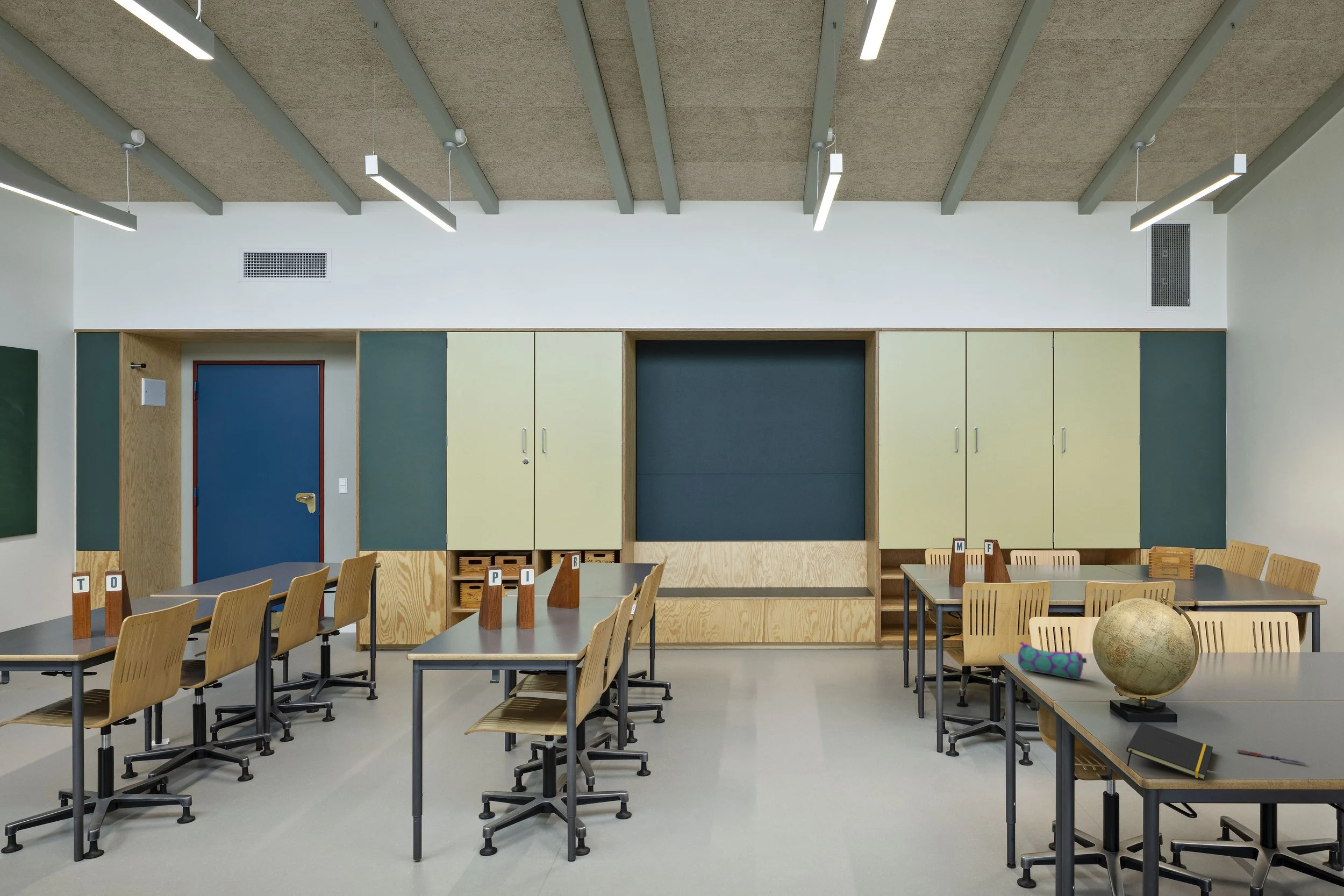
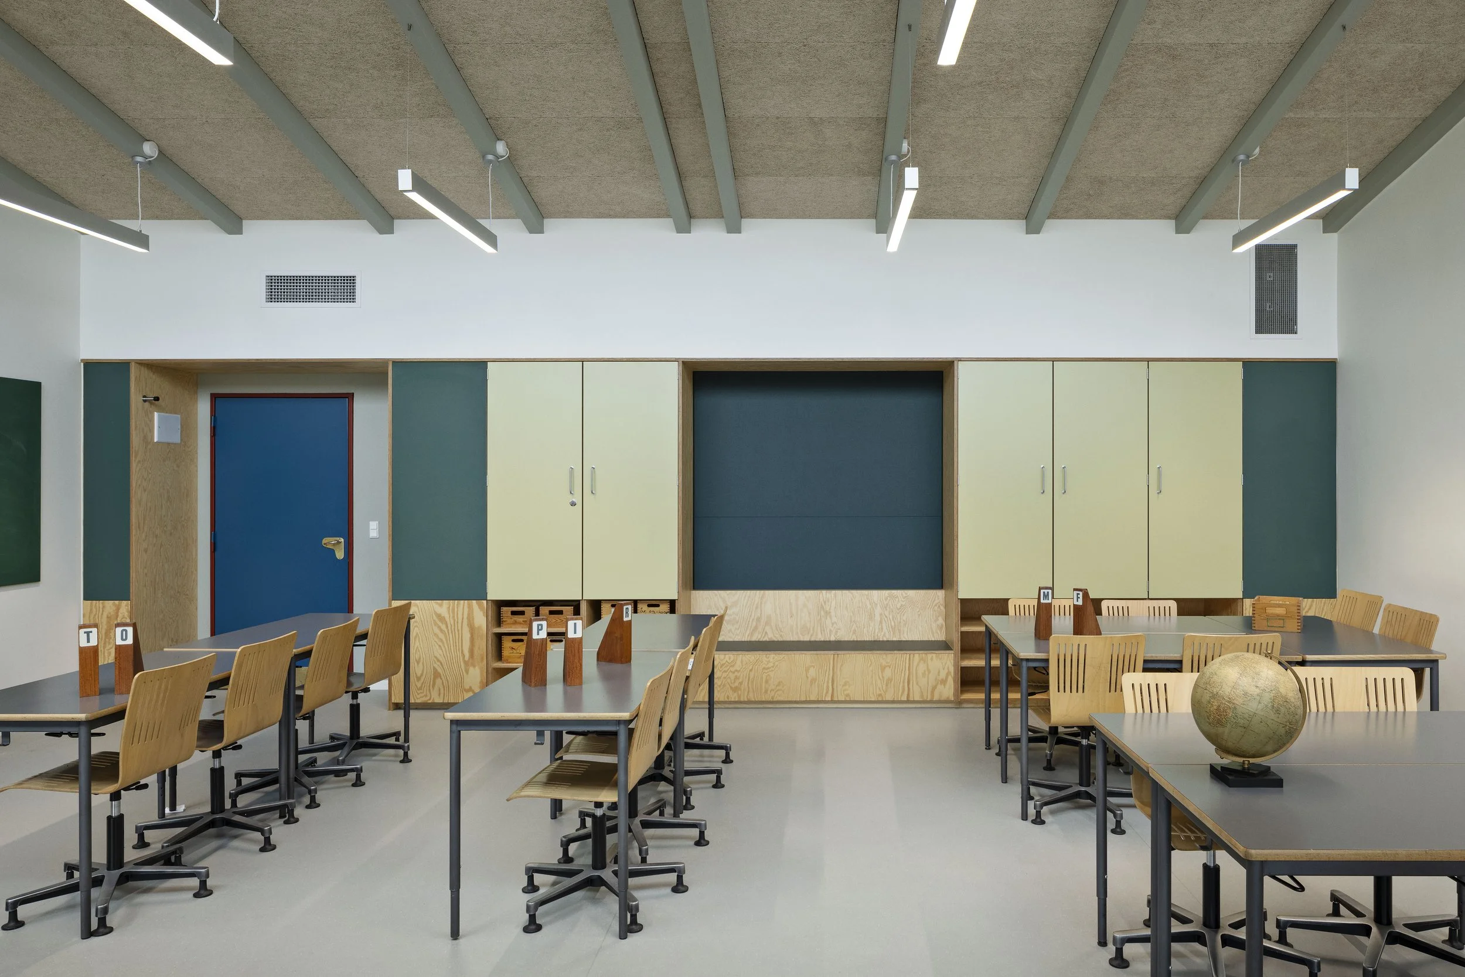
- pen (1270, 756)
- notepad (1170, 749)
- pencil case (1050, 661)
